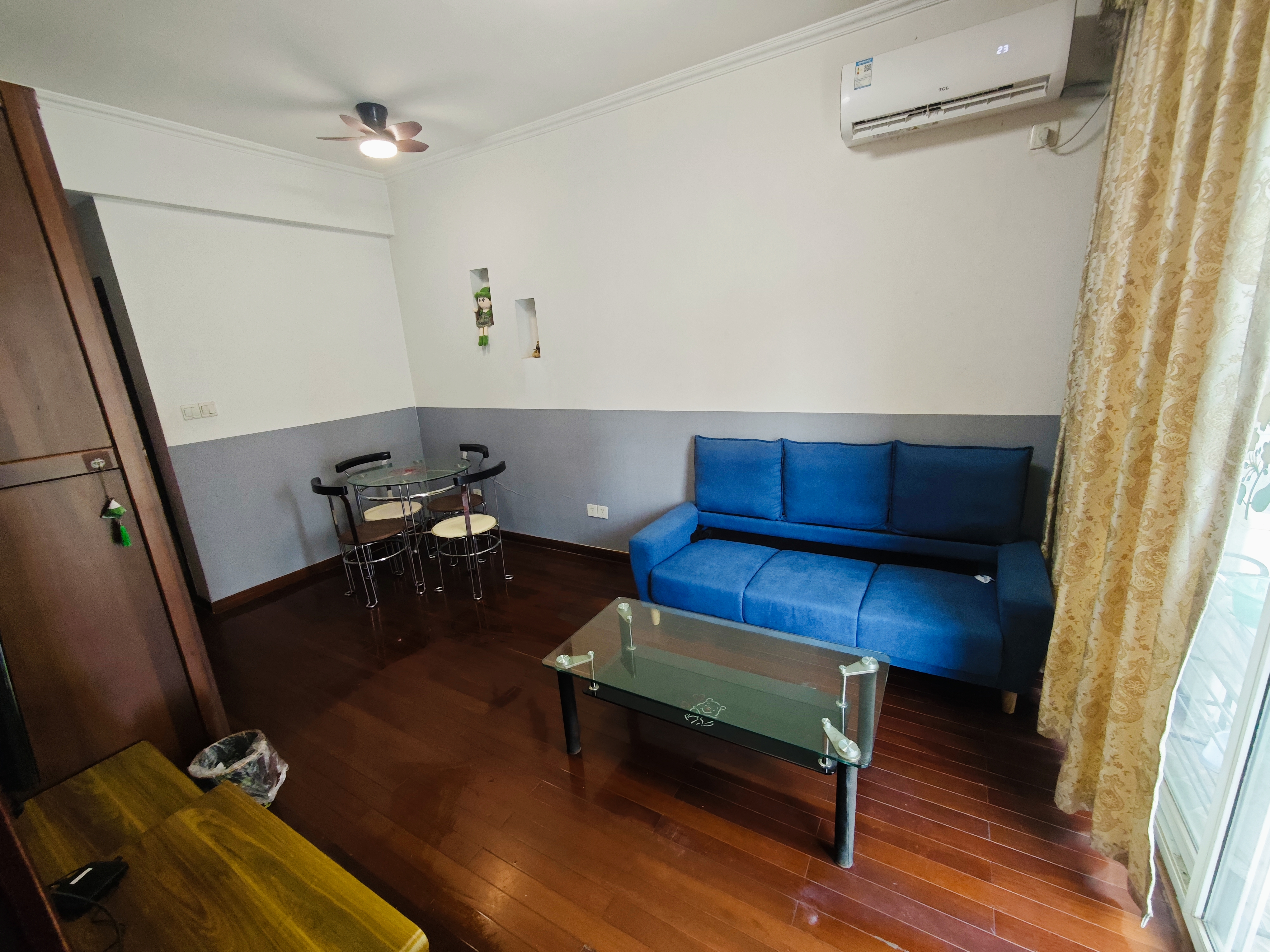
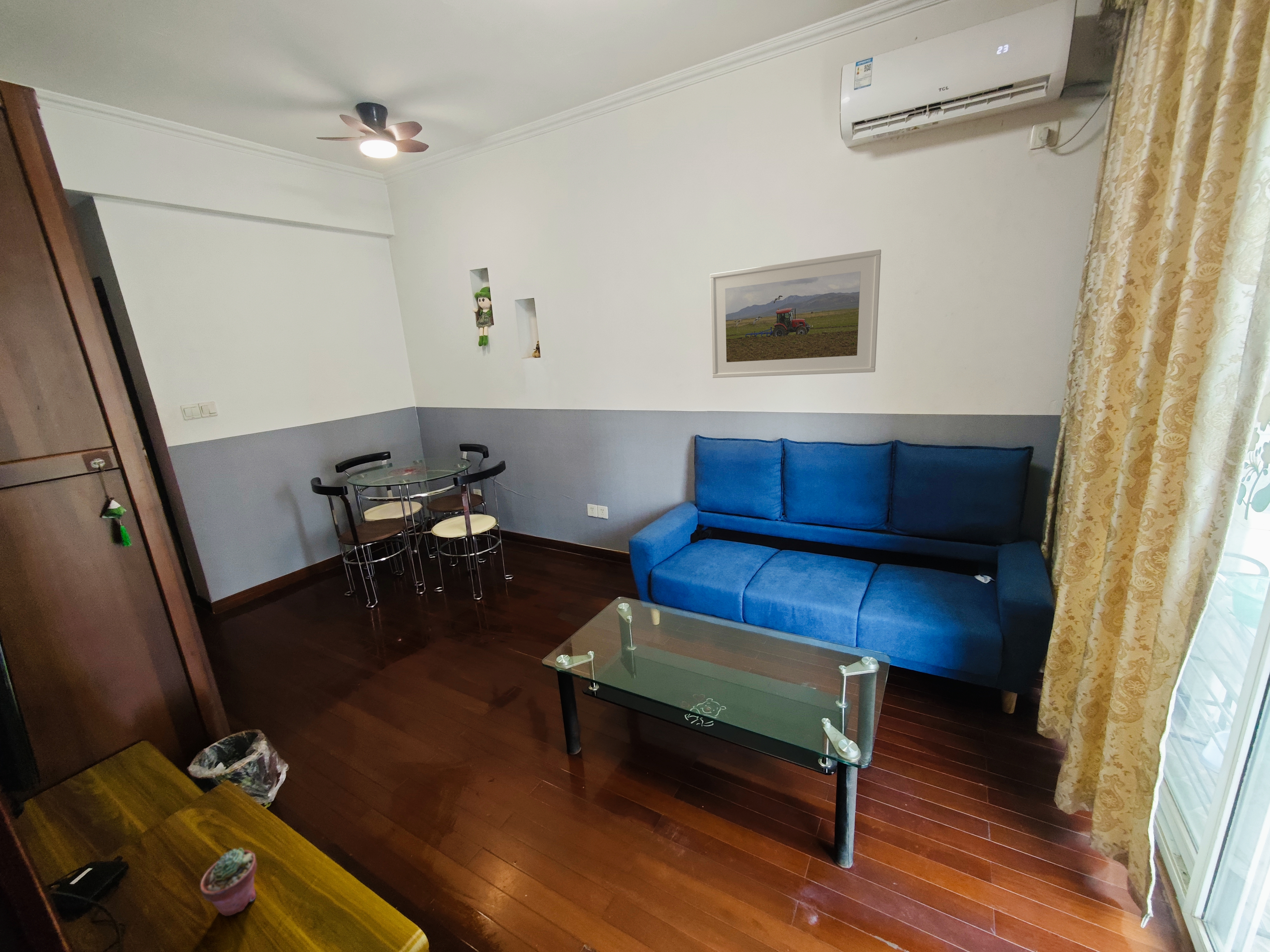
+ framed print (788, 320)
+ potted succulent (231, 880)
